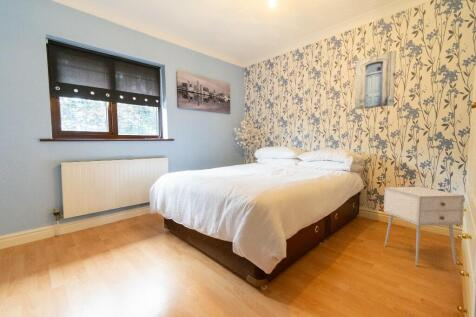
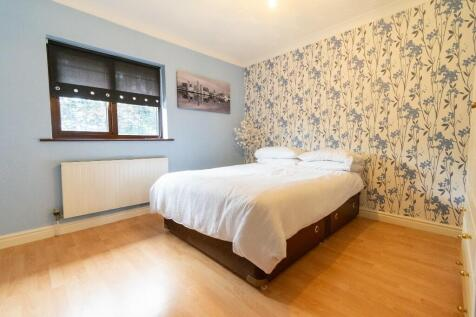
- wall art (374, 82)
- nightstand (420, 223)
